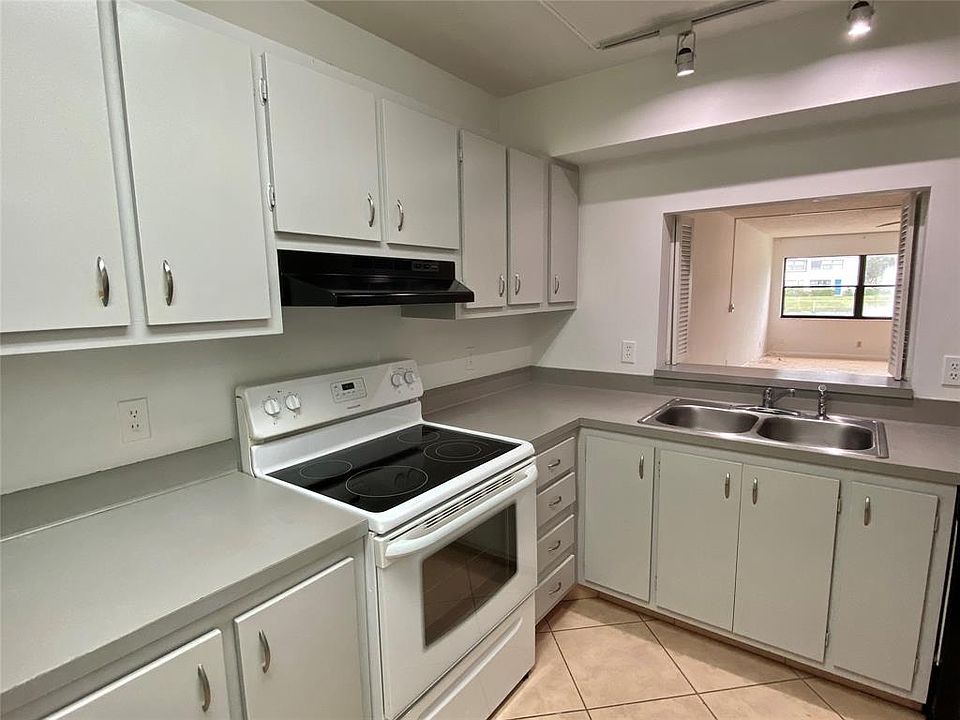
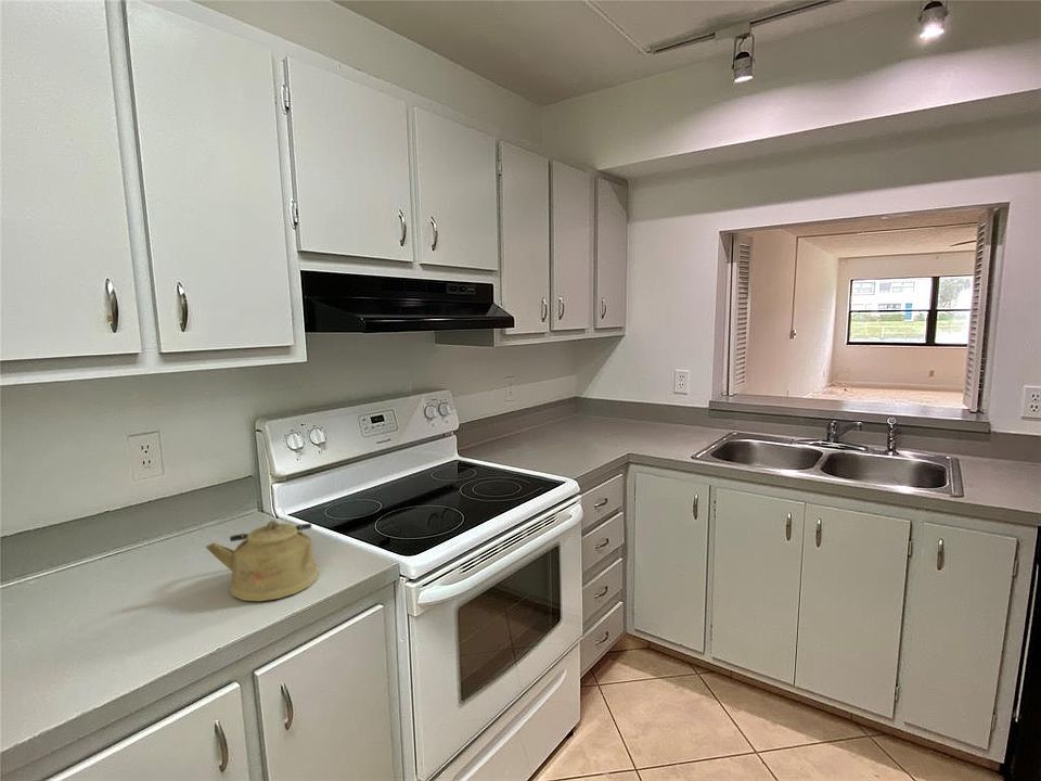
+ kettle (264, 551)
